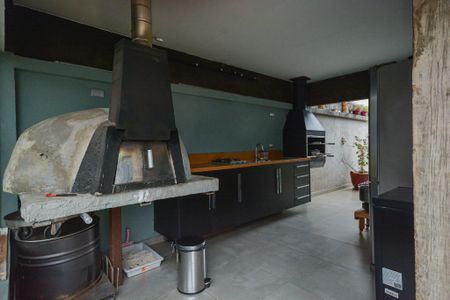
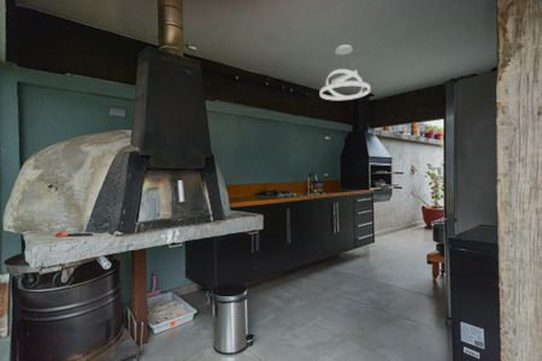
+ pendant light (343, 71)
